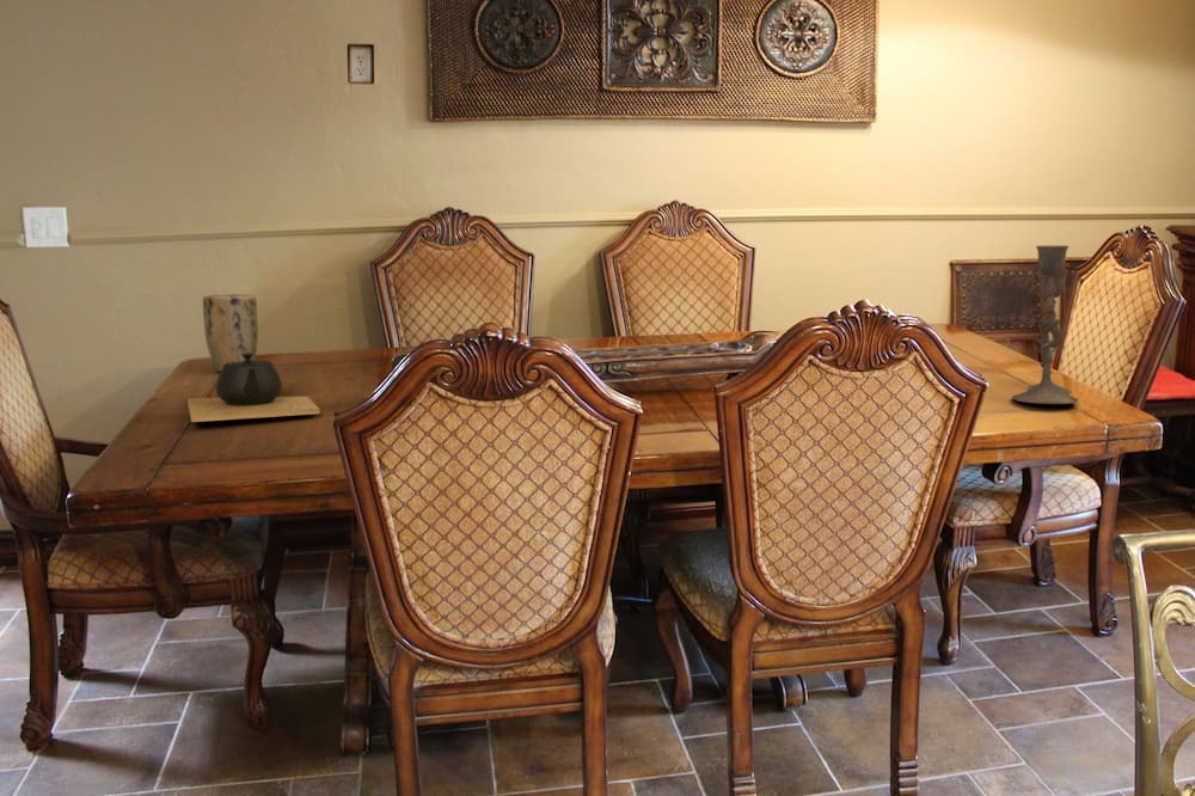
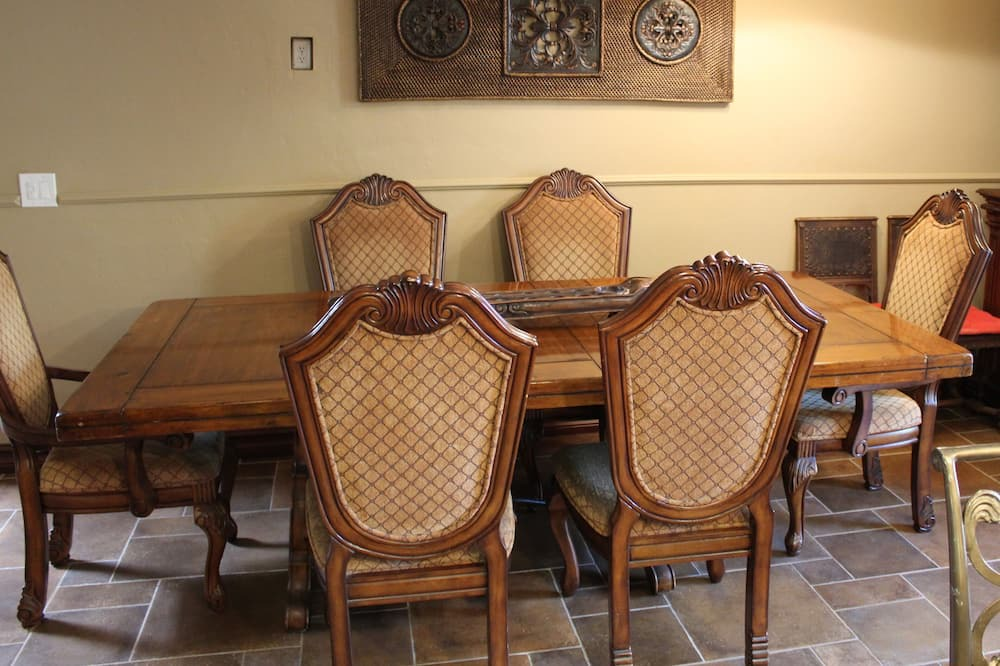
- plant pot (231, 332)
- teapot (250, 380)
- candlestick (1047, 320)
